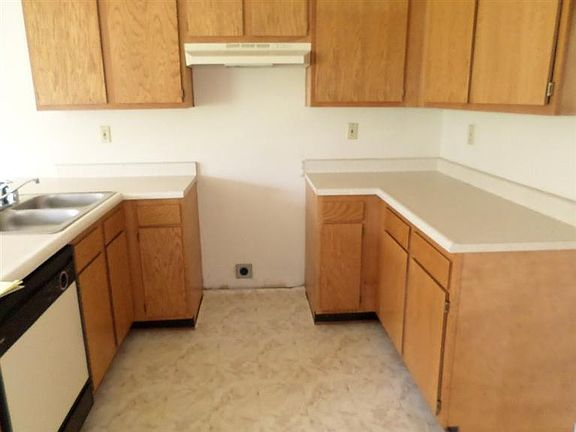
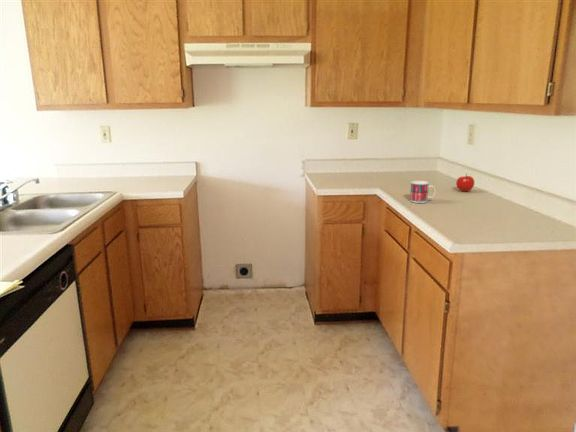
+ fruit (465, 182)
+ mug (422, 191)
